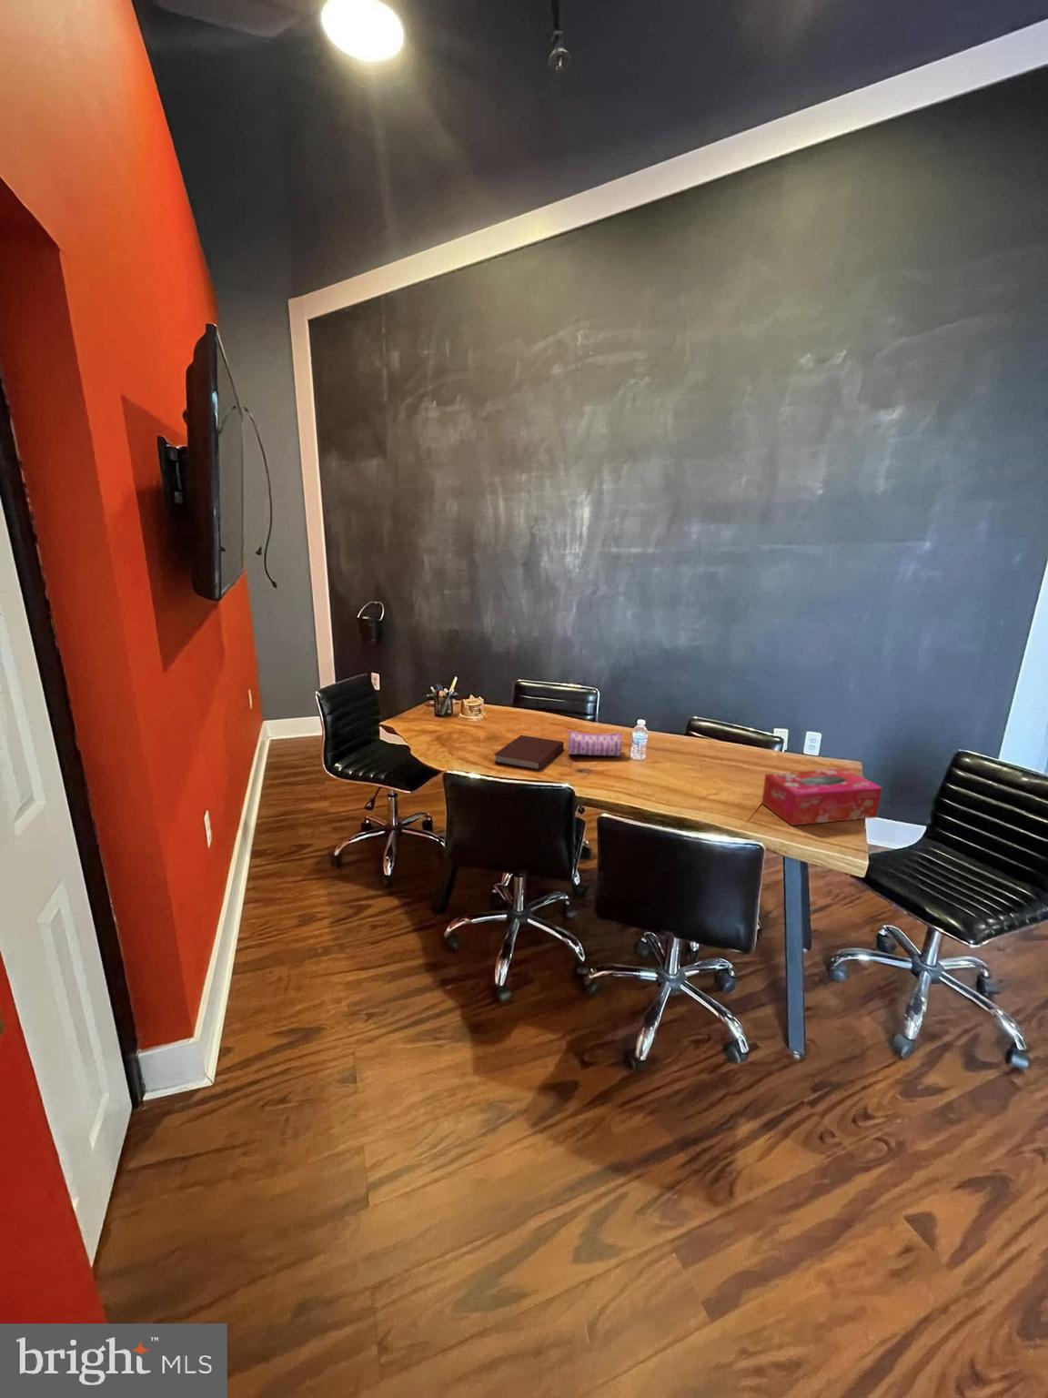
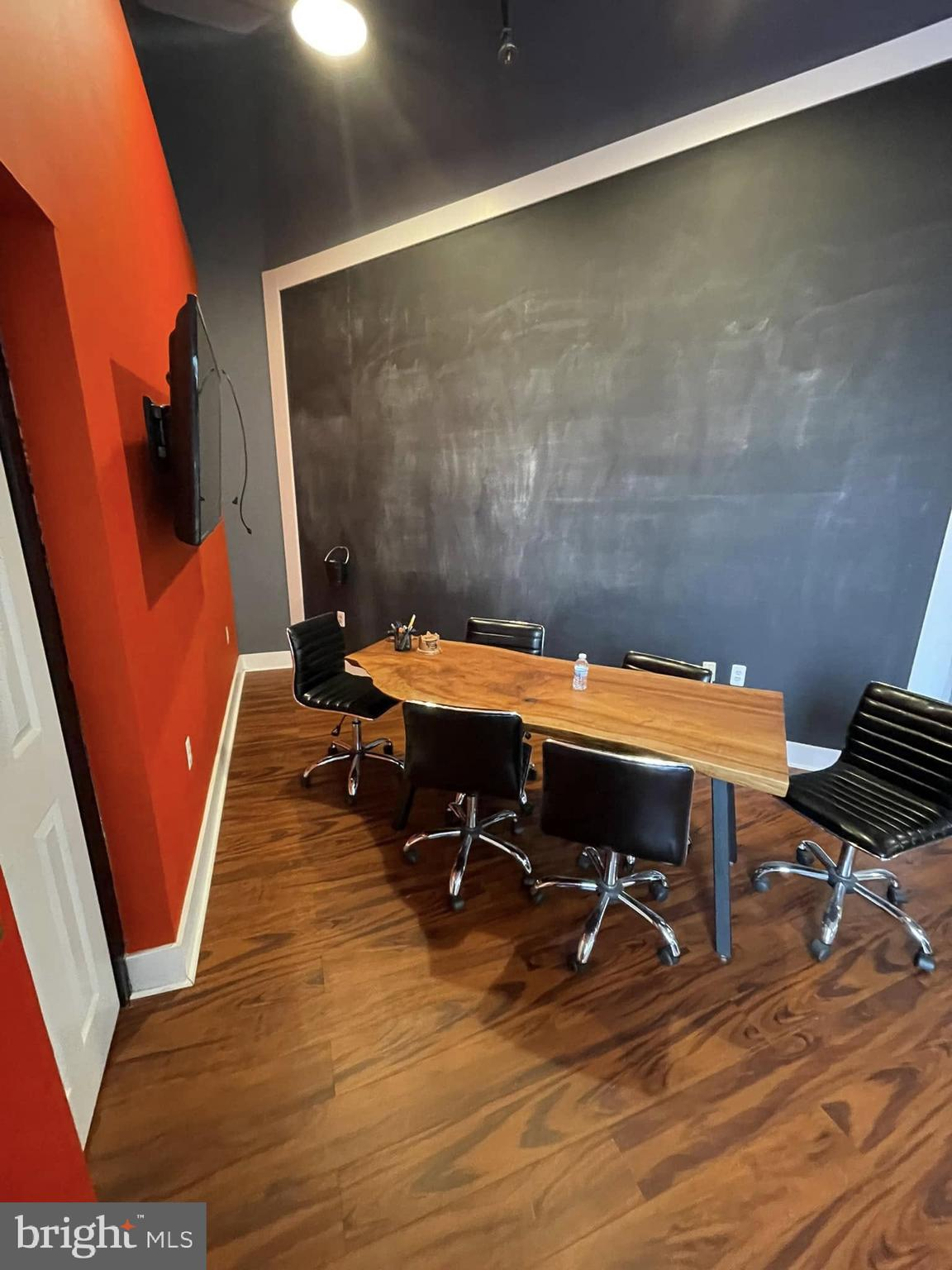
- notebook (530, 751)
- tissue box (820, 796)
- pencil case (594, 743)
